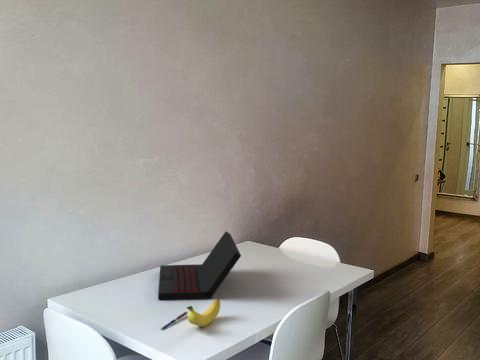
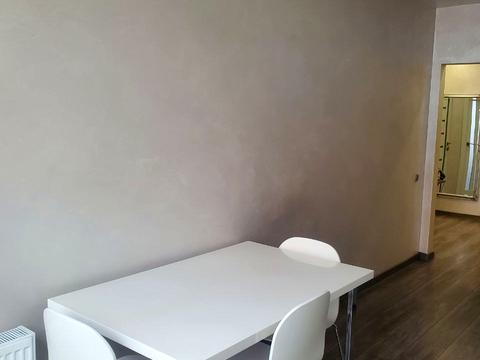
- pen (174, 320)
- banana (204, 312)
- laptop (198, 264)
